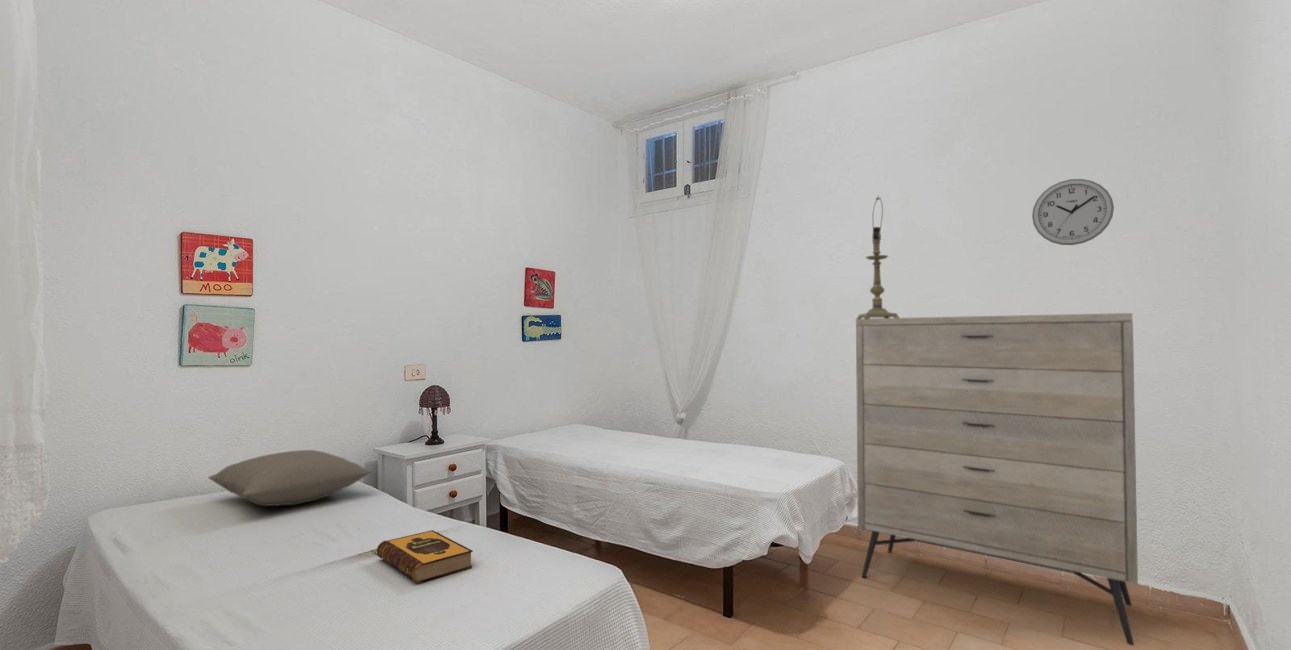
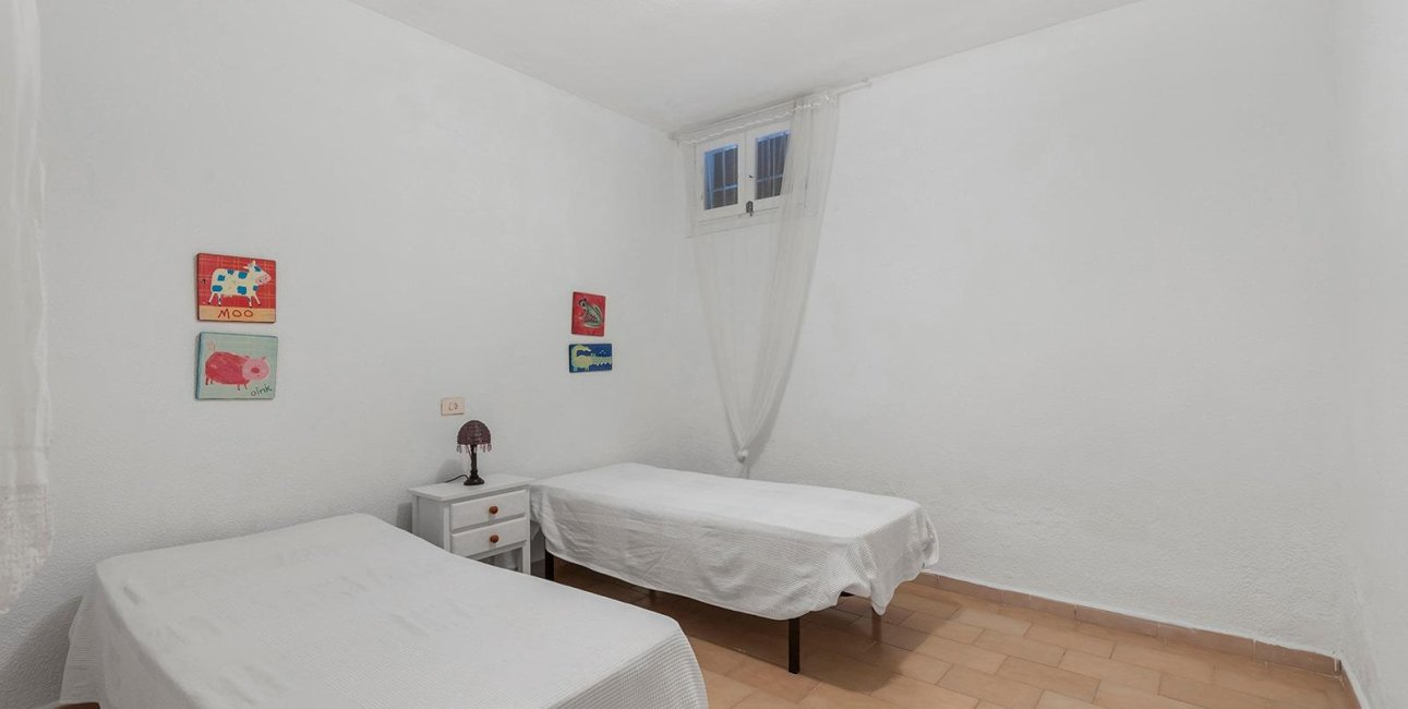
- hardback book (423, 554)
- dresser (987, 453)
- table lamp (876, 256)
- wall clock (1071, 211)
- pillow (290, 476)
